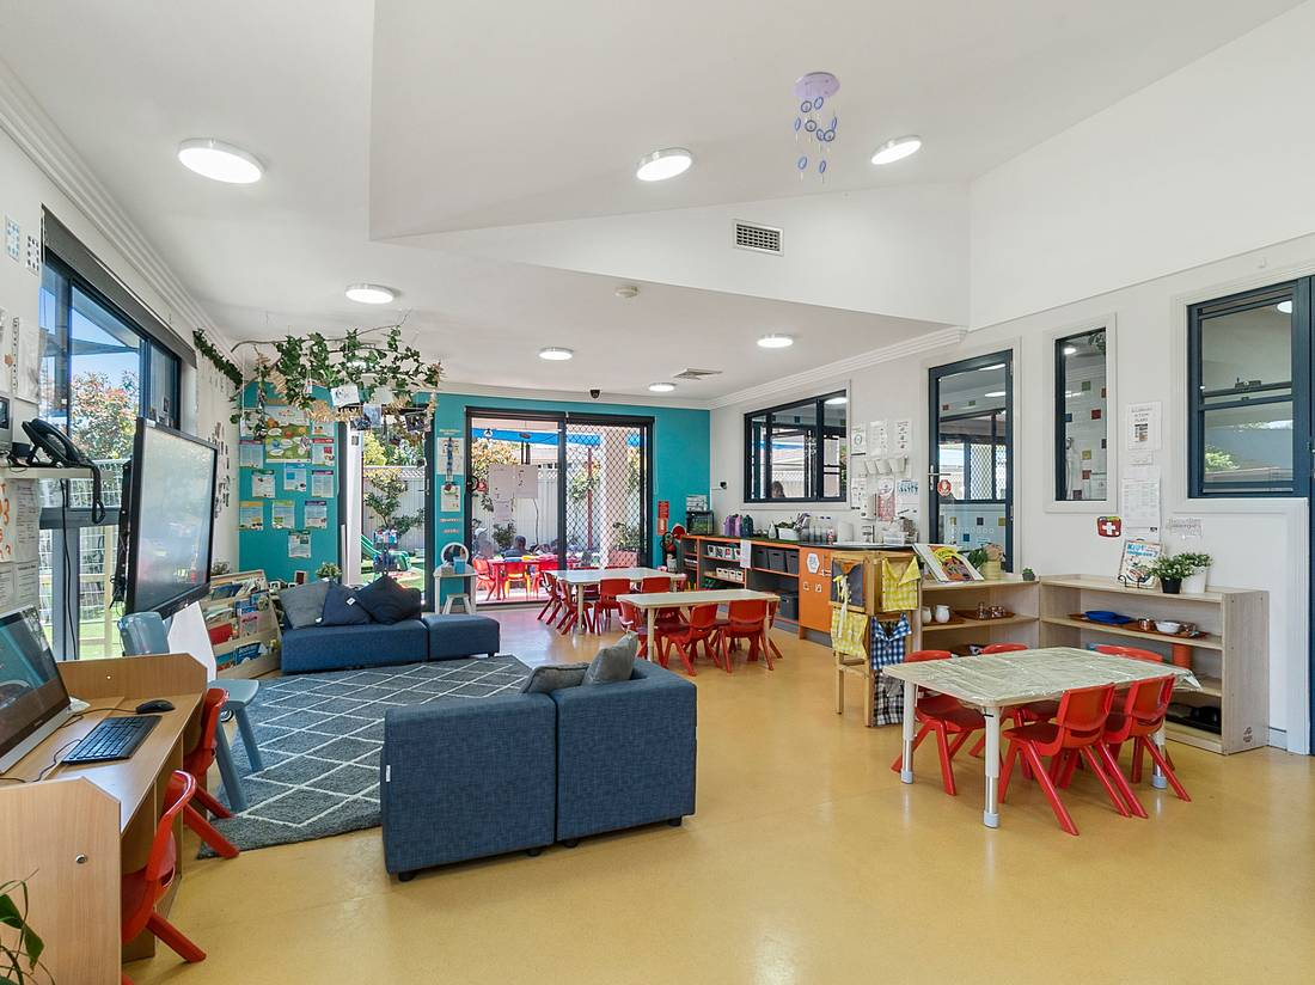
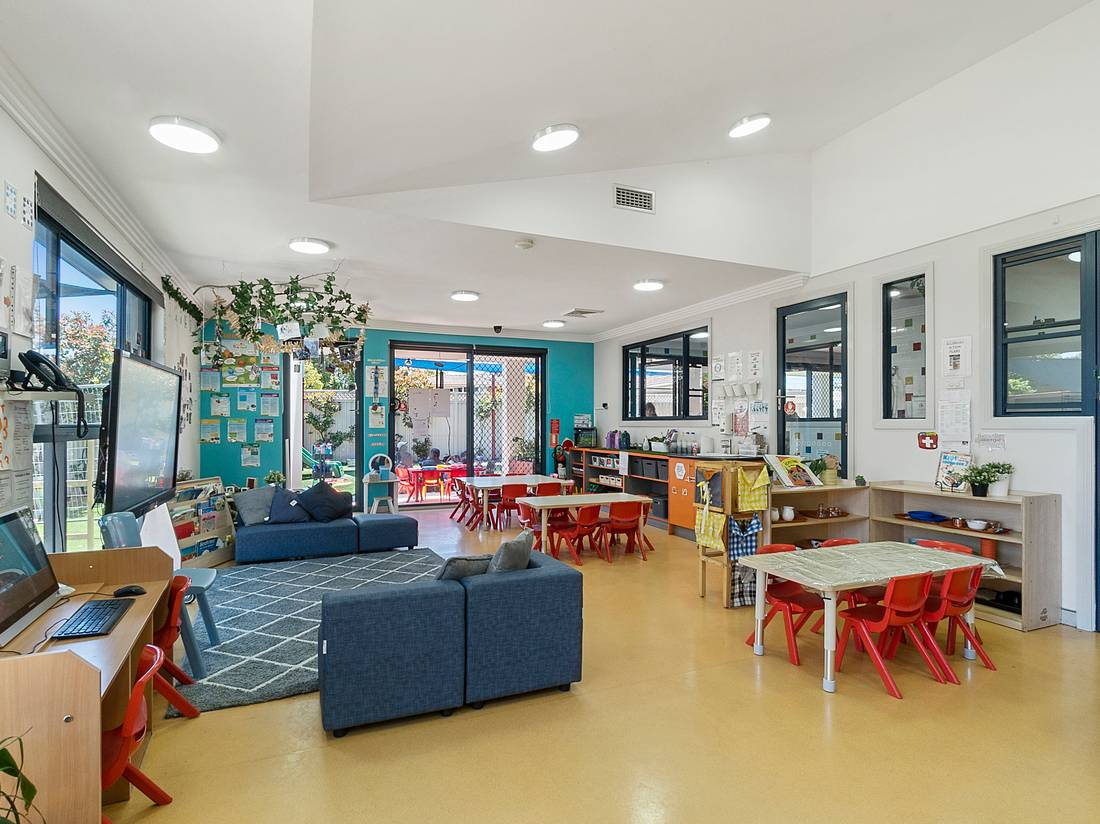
- ceiling mobile (816, 131)
